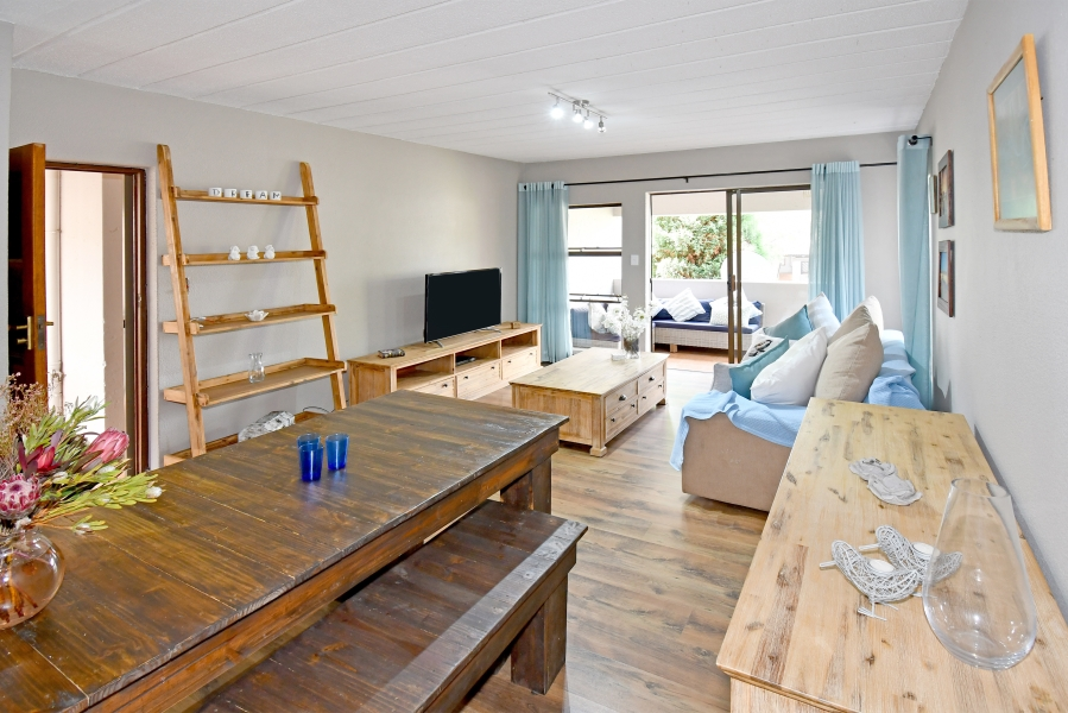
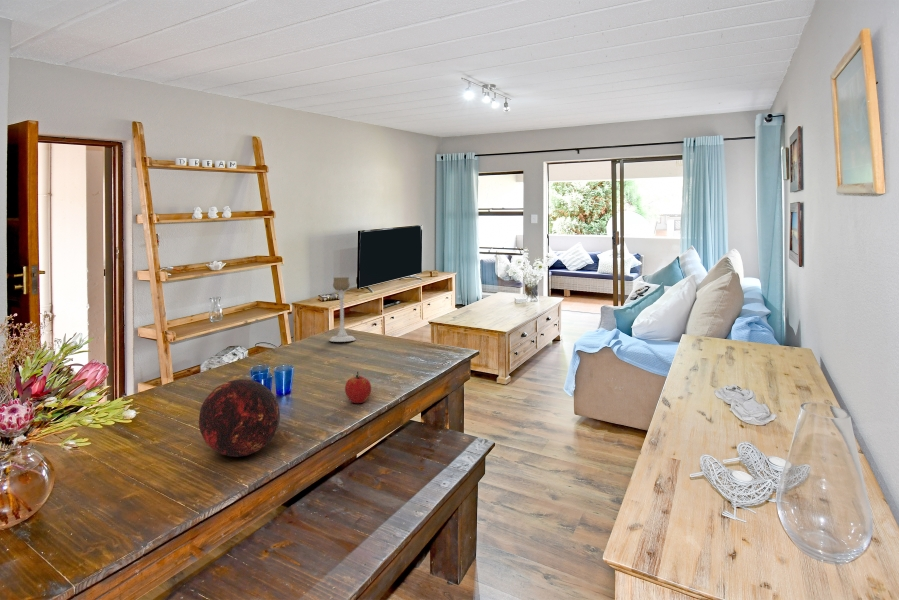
+ candle holder (341, 308)
+ decorative orb (240, 417)
+ apple (358, 386)
